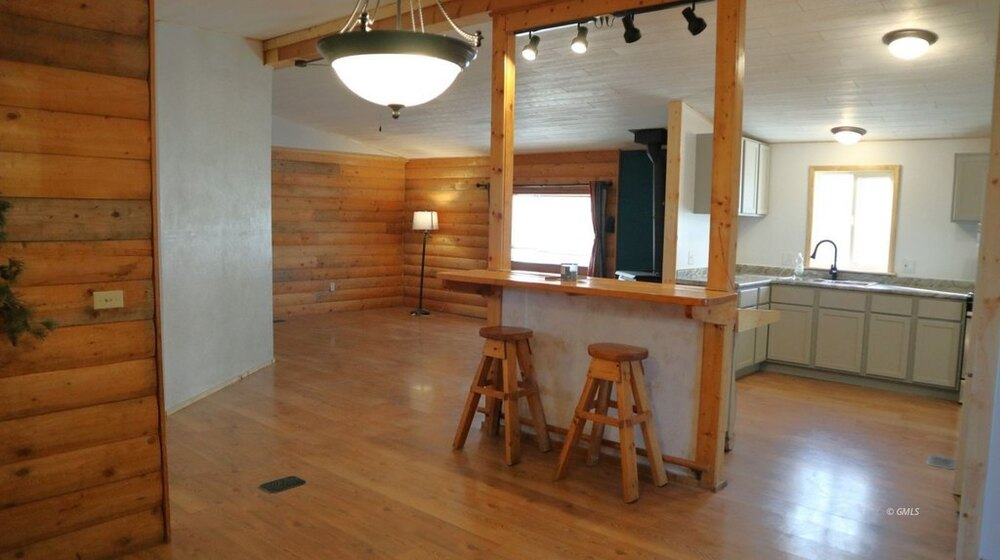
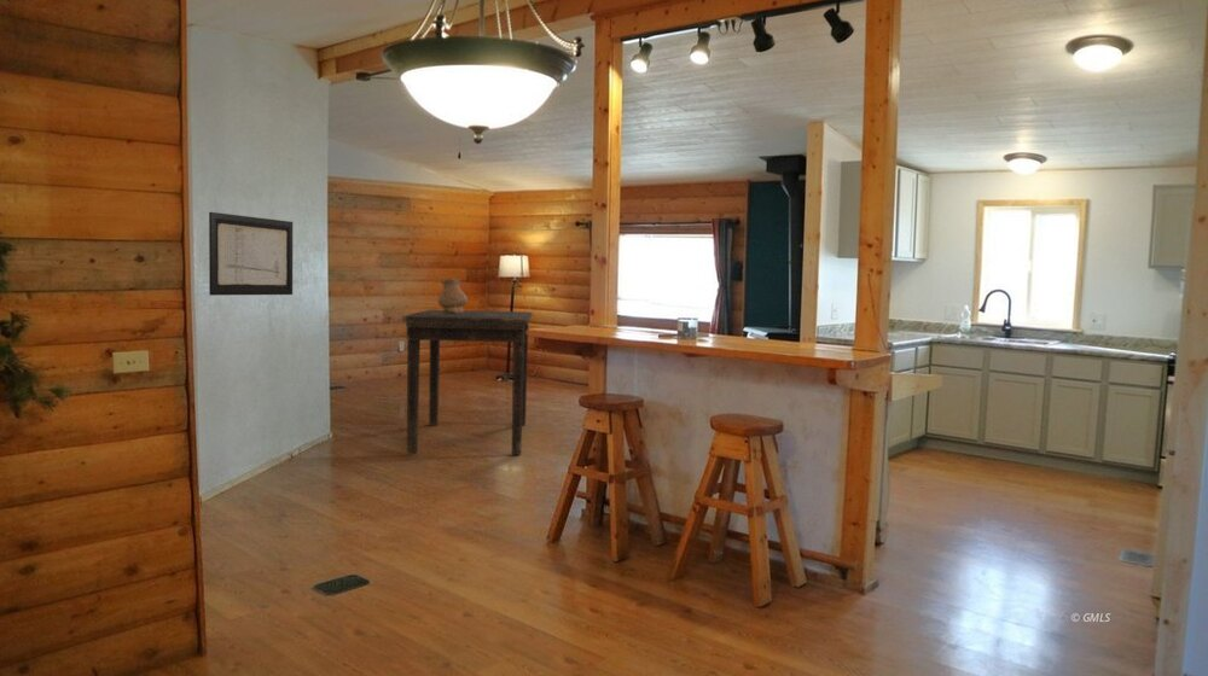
+ wall art (254, 256)
+ vase (452, 295)
+ dining table (439, 374)
